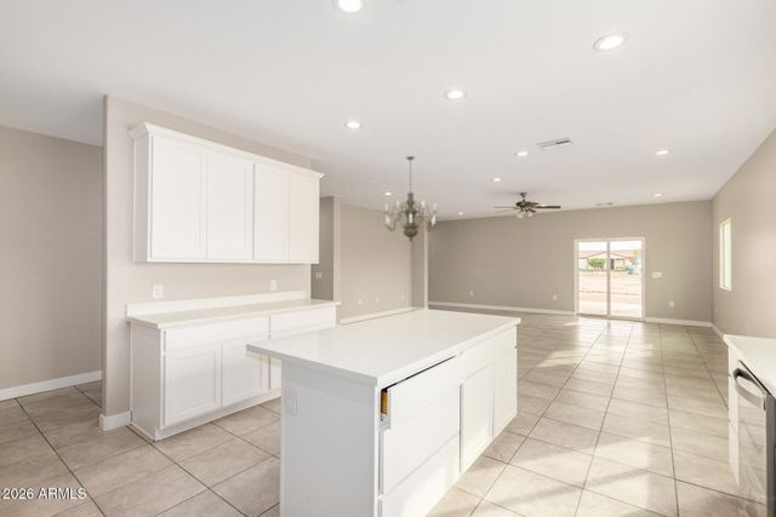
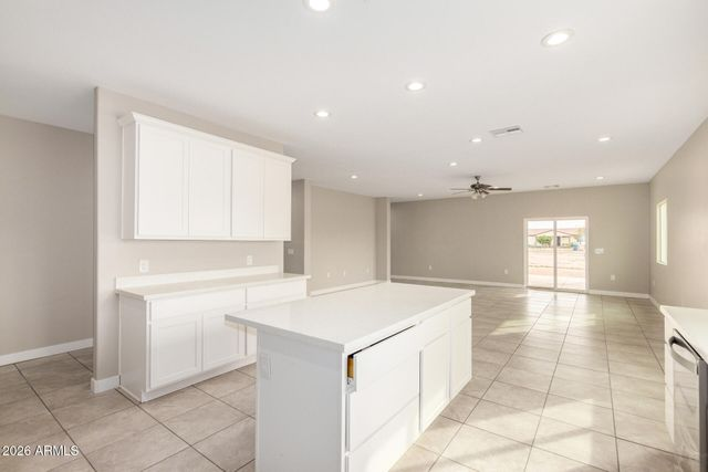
- chandelier (410, 199)
